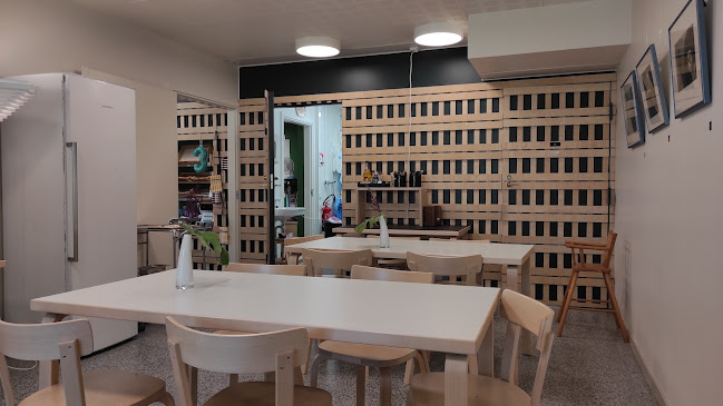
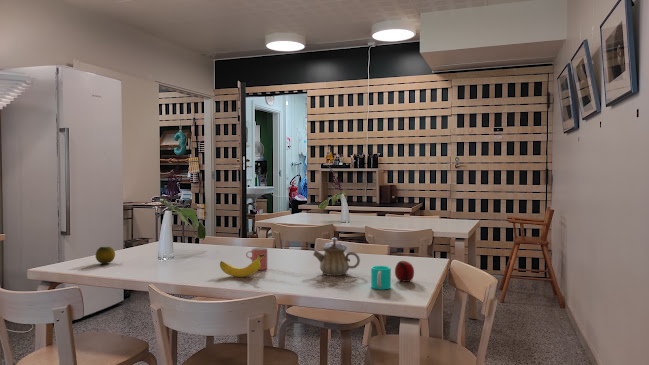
+ cup (256, 258)
+ banana (242, 268)
+ teapot (336, 255)
+ cup (380, 278)
+ fruit (105, 254)
+ fruit (404, 270)
